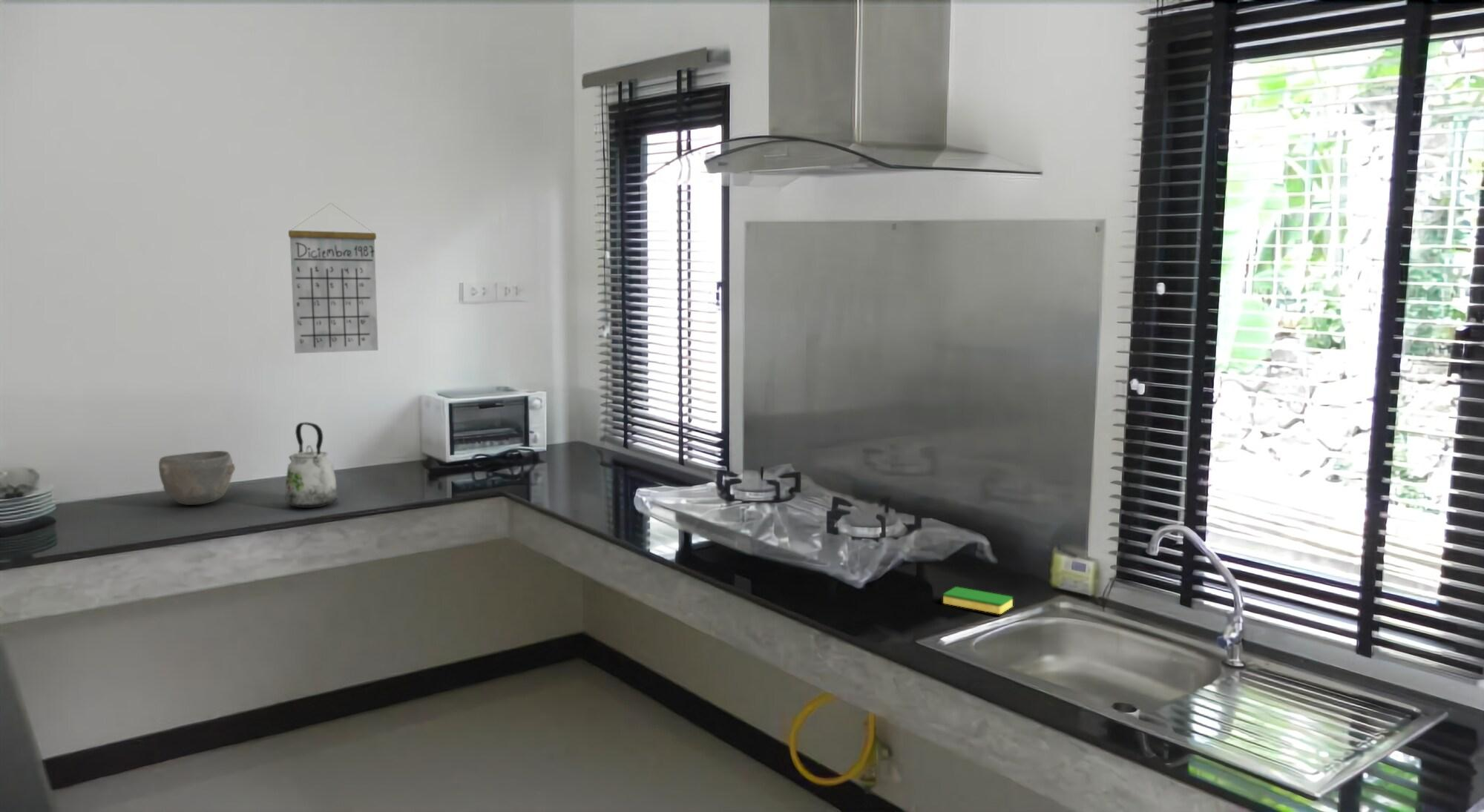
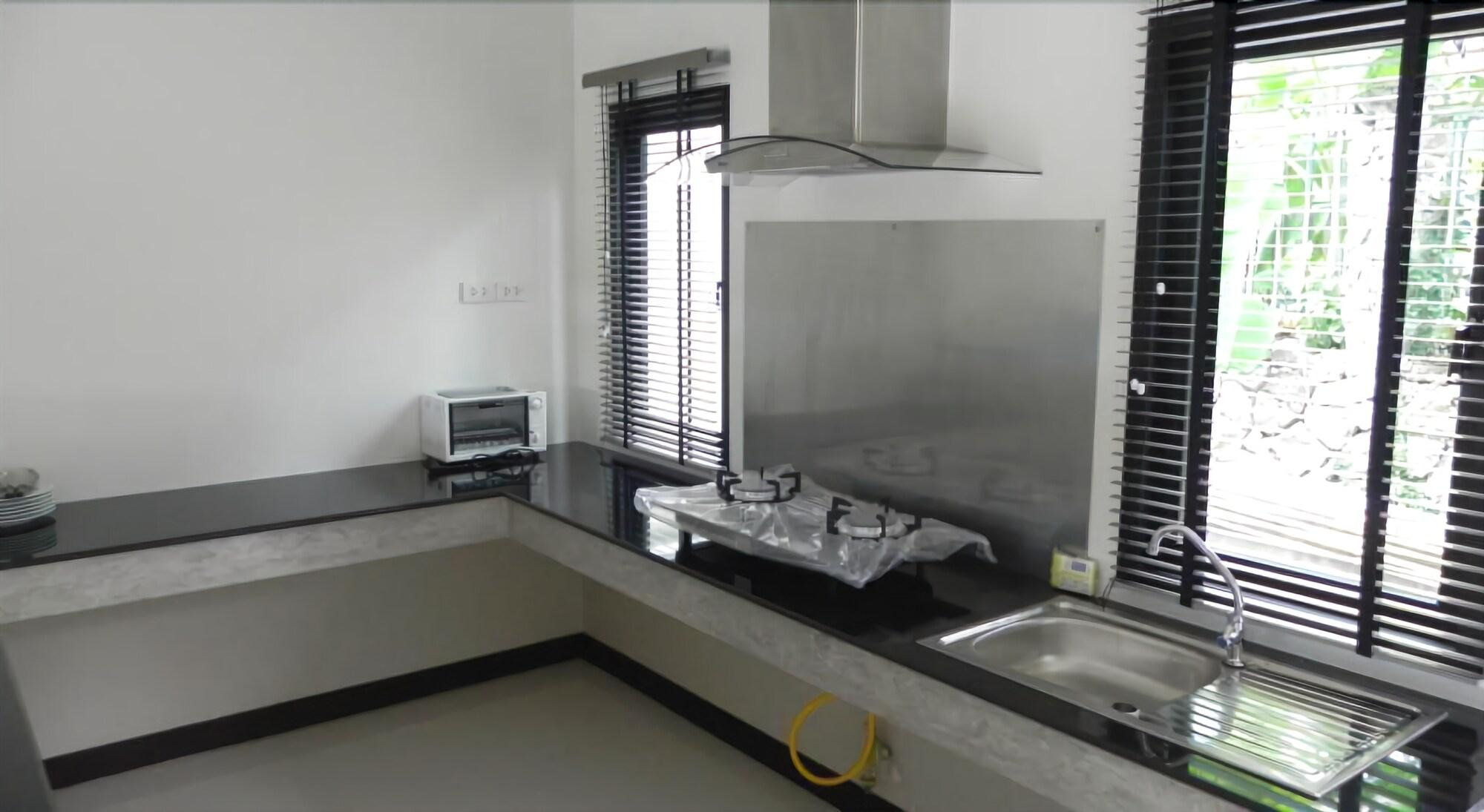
- calendar (335, 277)
- kettle (306, 463)
- bowl (198, 478)
- dish sponge (977, 600)
